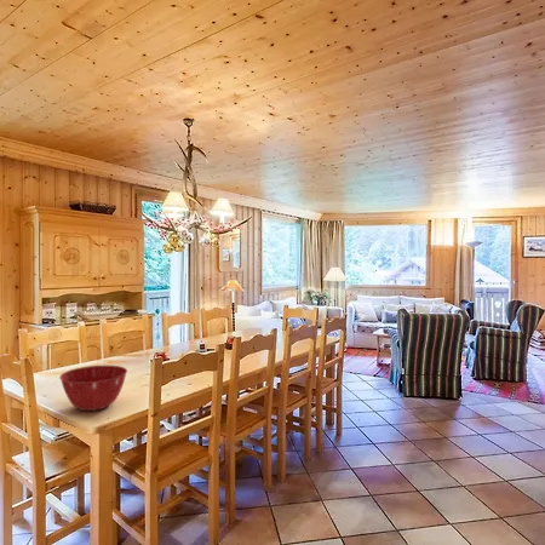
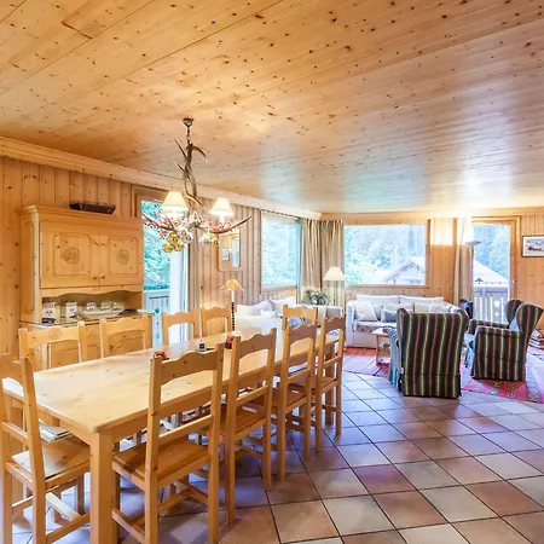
- mixing bowl (94, 389)
